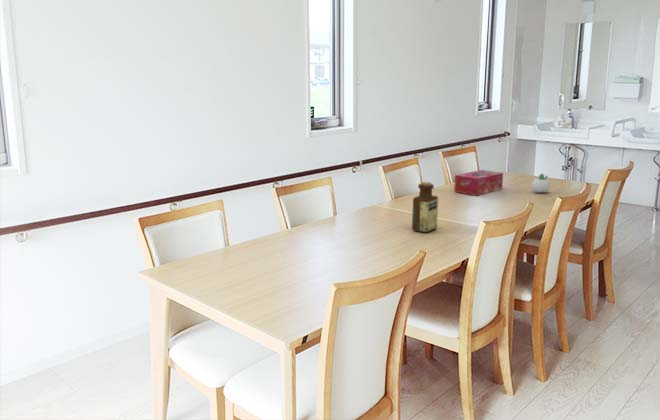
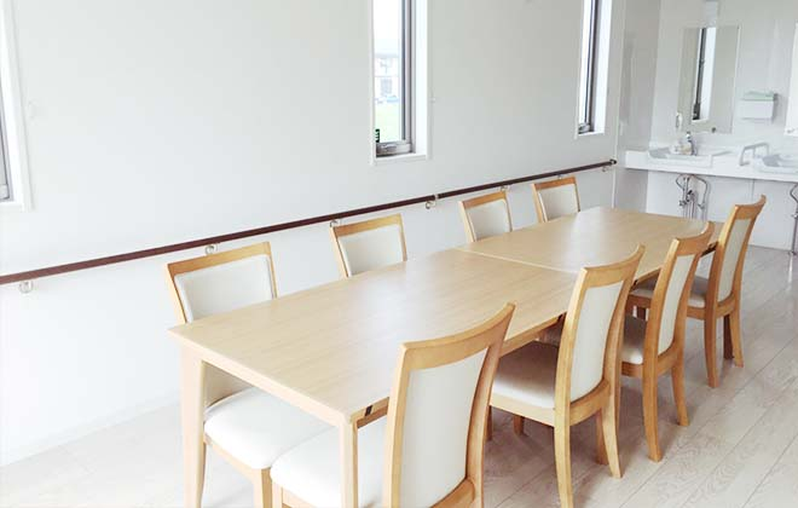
- succulent planter (541, 182)
- tissue box (479, 182)
- bottle (425, 206)
